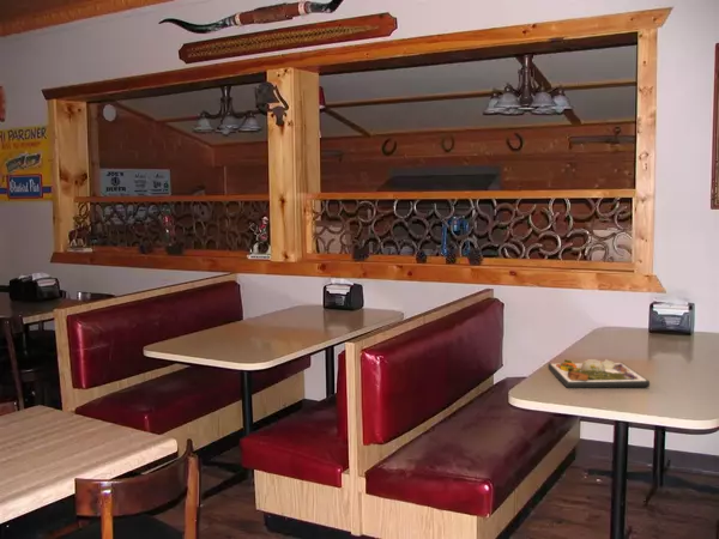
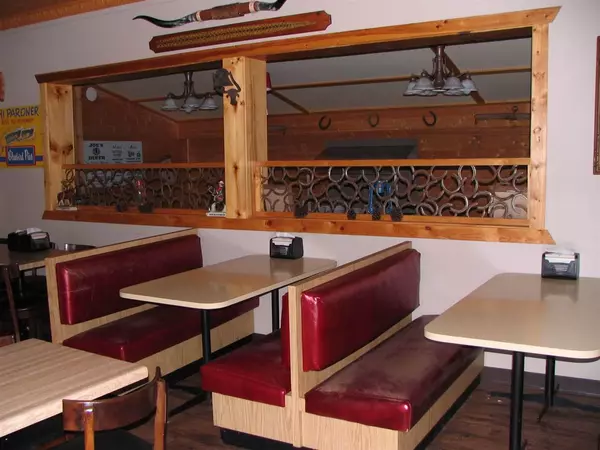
- dinner plate (596, 370)
